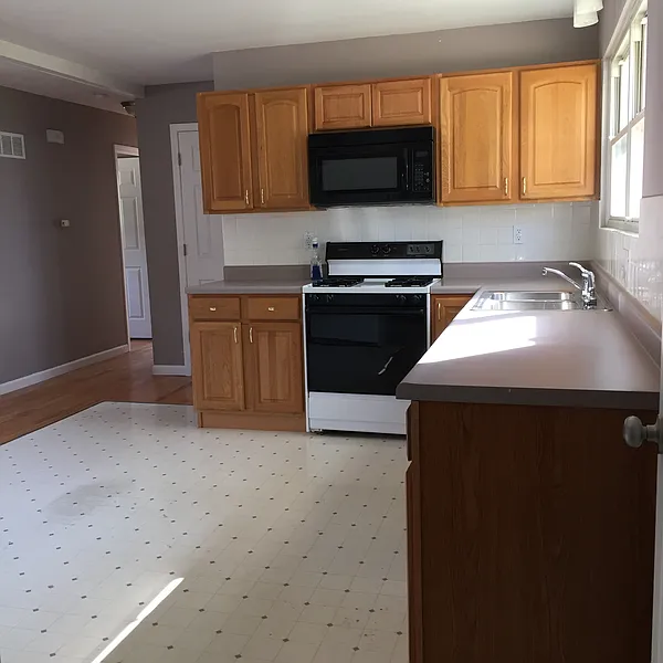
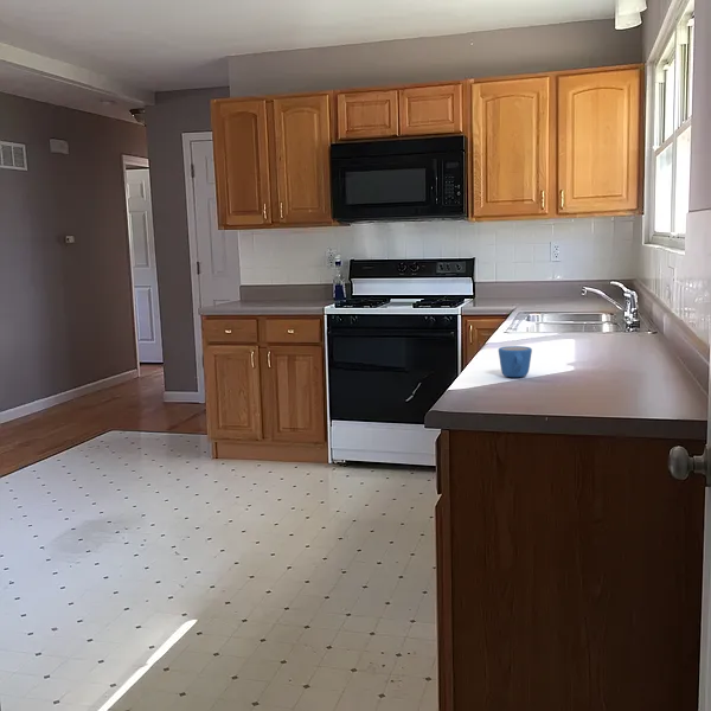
+ mug (515, 363)
